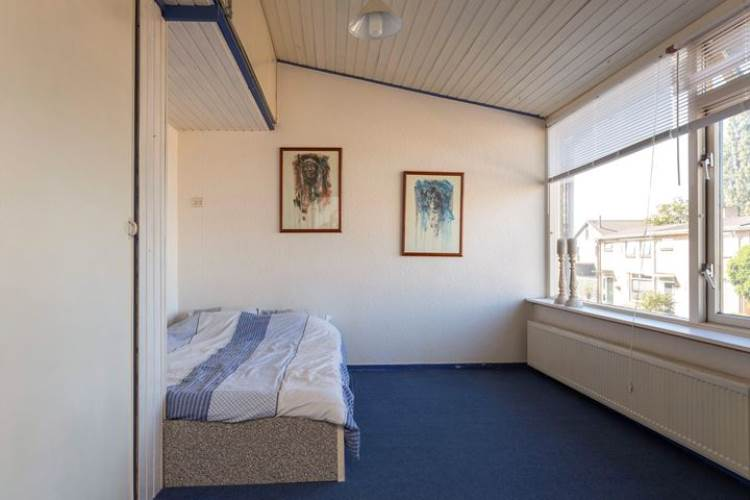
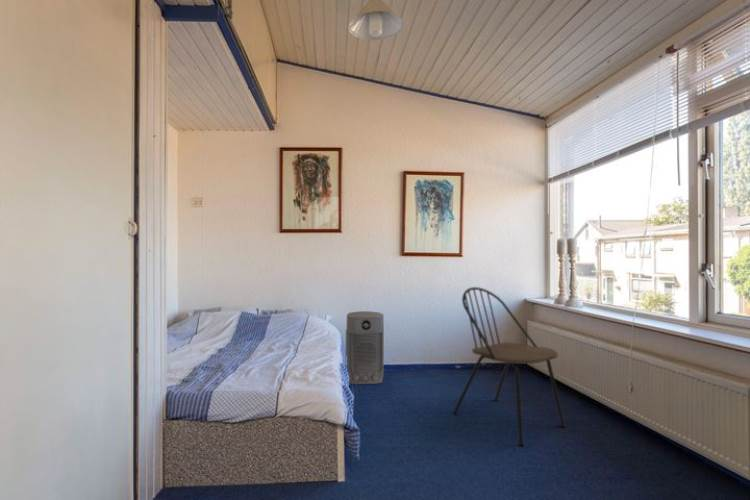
+ air purifier (364, 345)
+ chair (506, 354)
